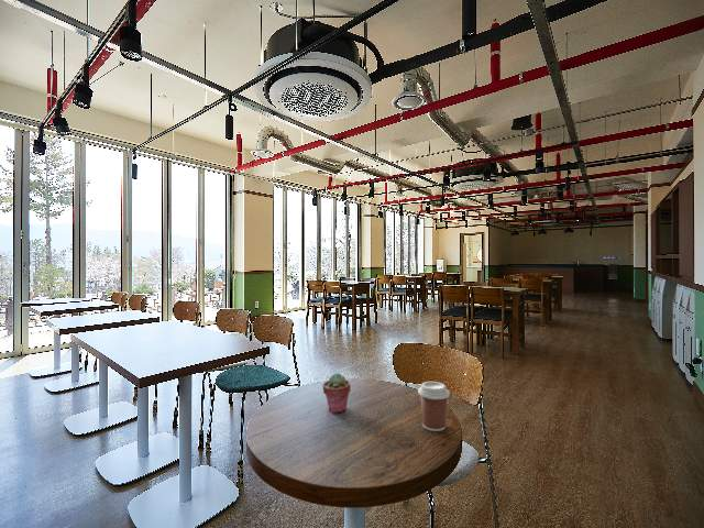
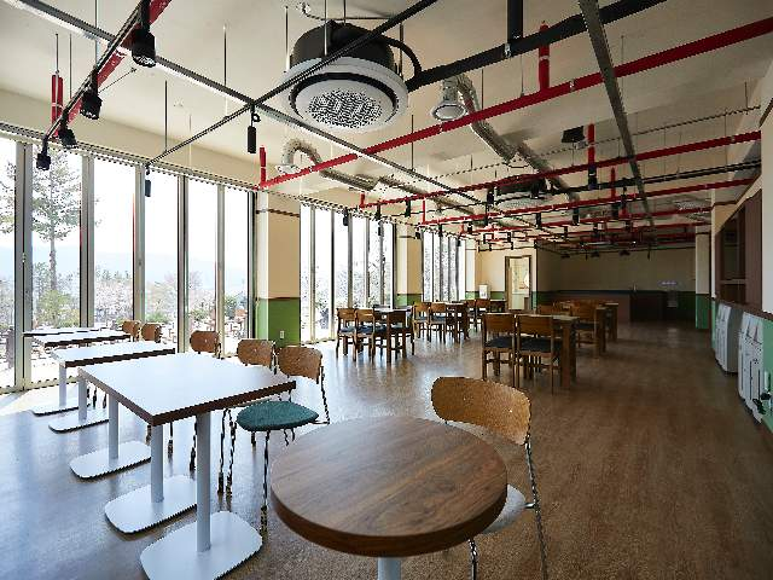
- coffee cup (433, 405)
- potted succulent (337, 391)
